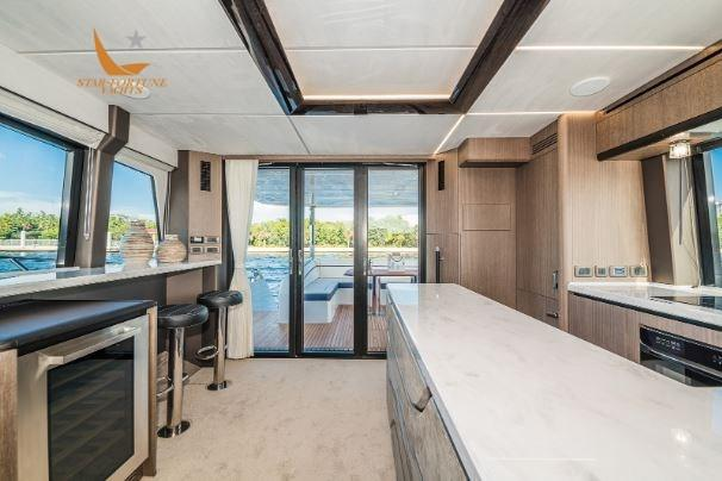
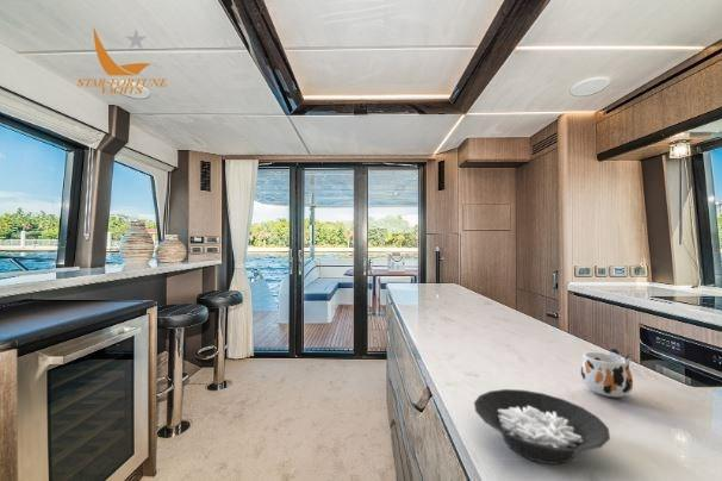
+ mug (602, 369)
+ cereal bowl (536, 429)
